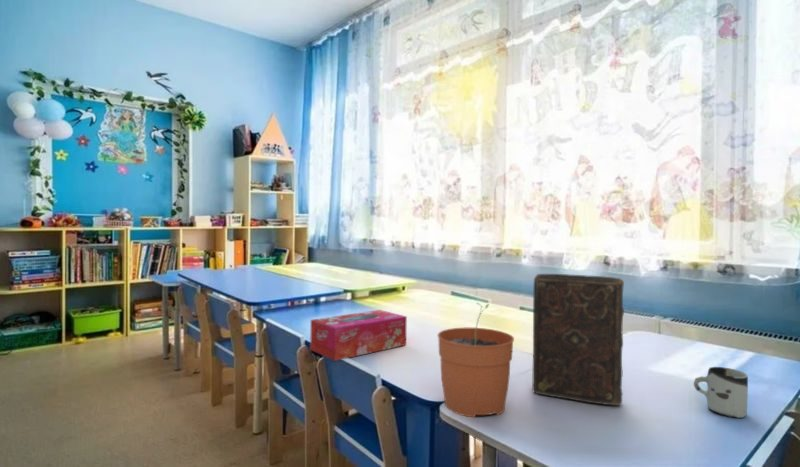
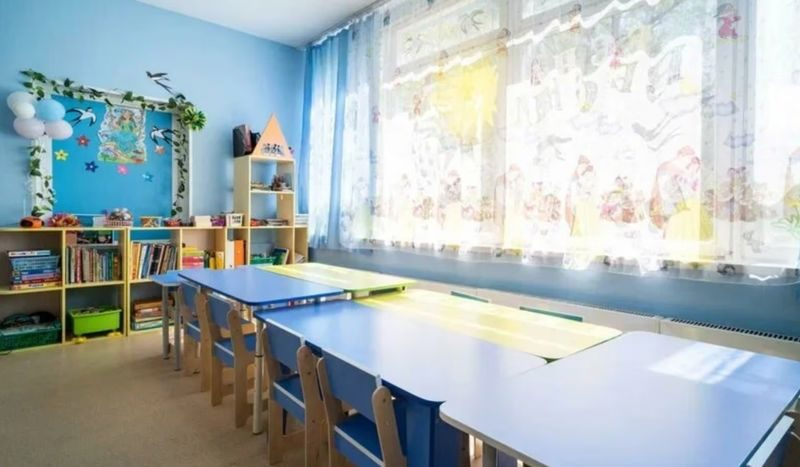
- plant pot (475, 353)
- tissue box (359, 332)
- book (576, 336)
- cup (719, 390)
